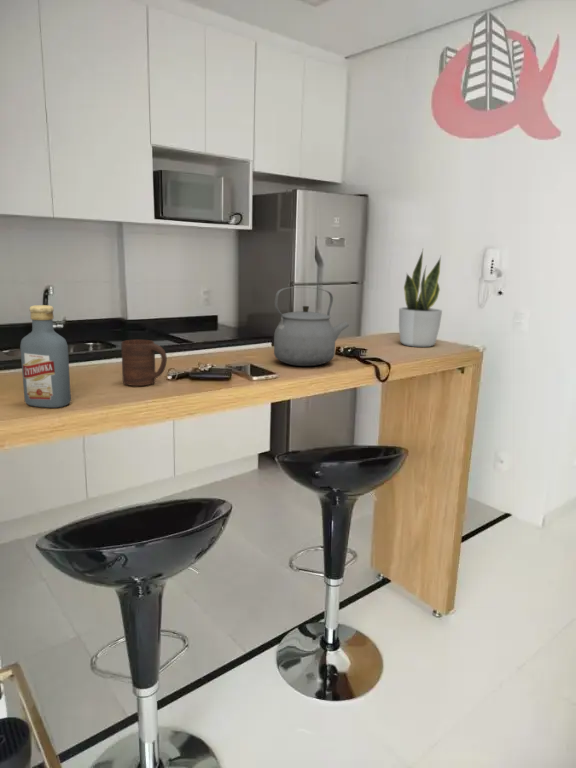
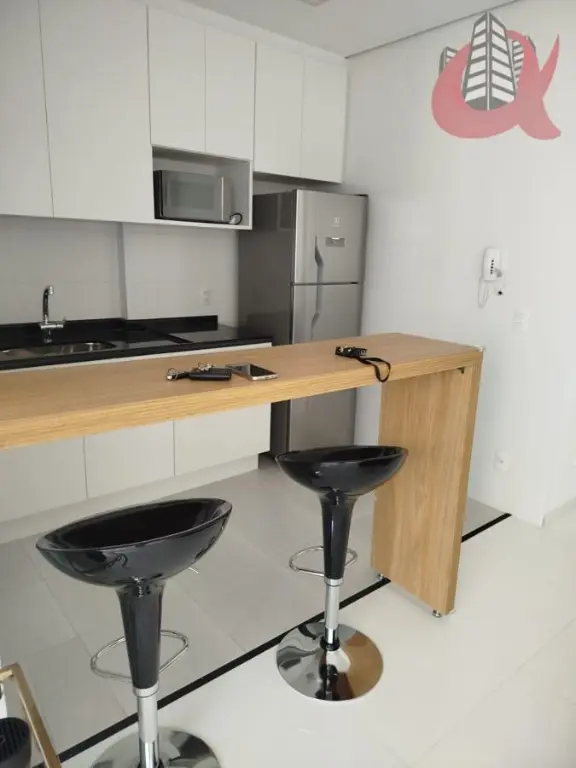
- tea kettle (313, 325)
- vodka (44, 356)
- potted plant (420, 296)
- cup (143, 362)
